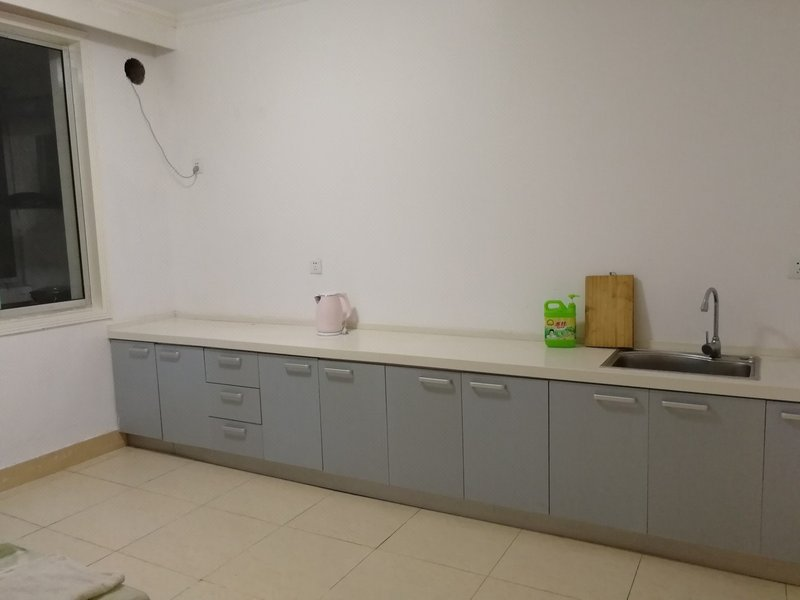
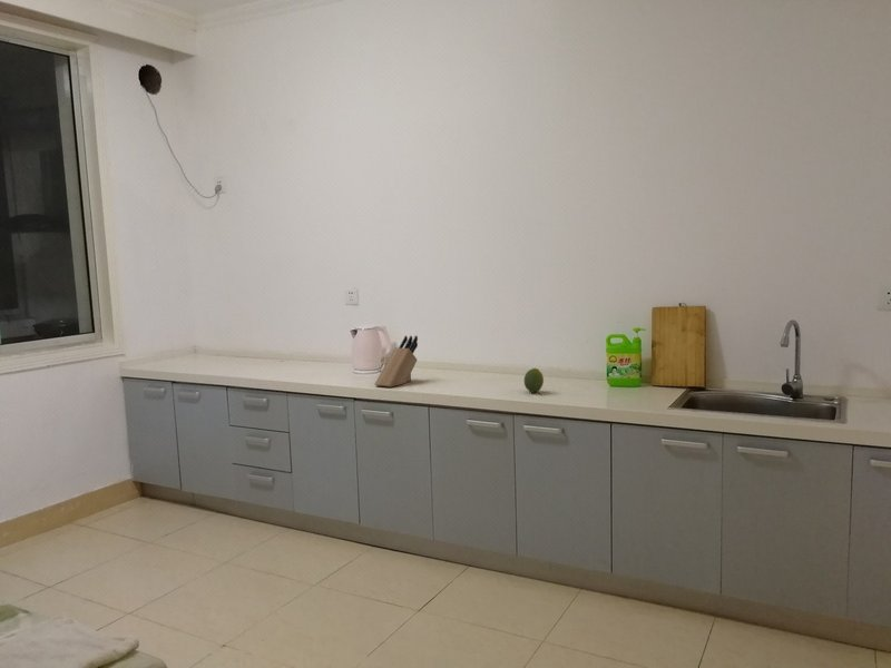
+ fruit (533, 380)
+ knife block (398, 360)
